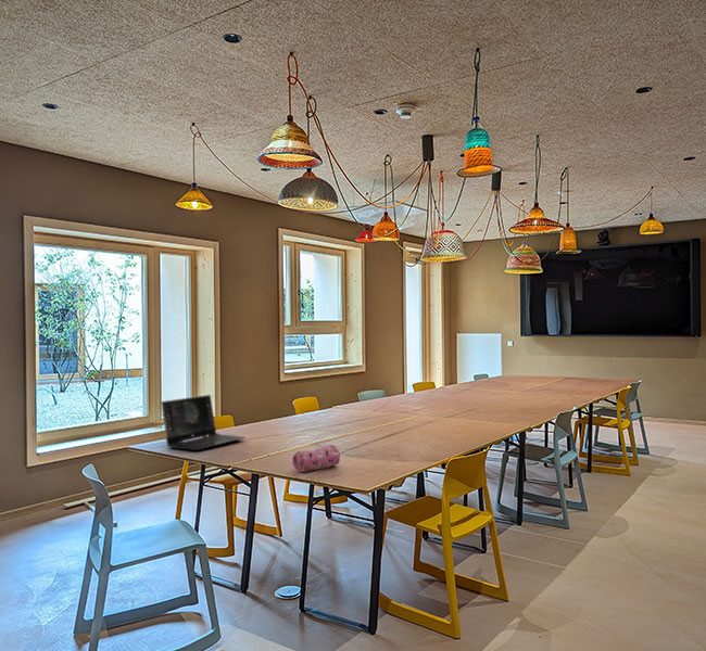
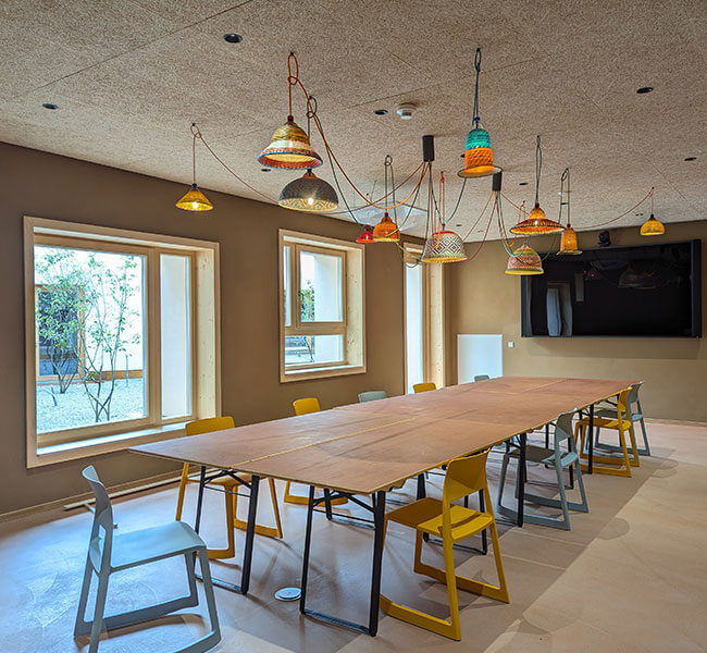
- laptop (204, 421)
- pencil case (316, 458)
